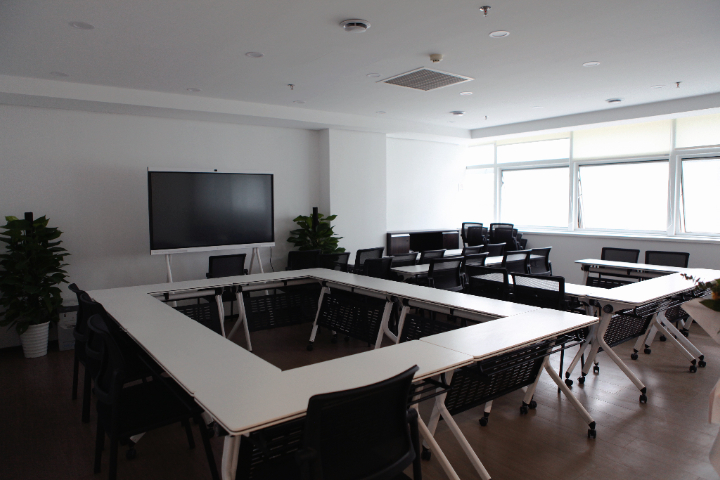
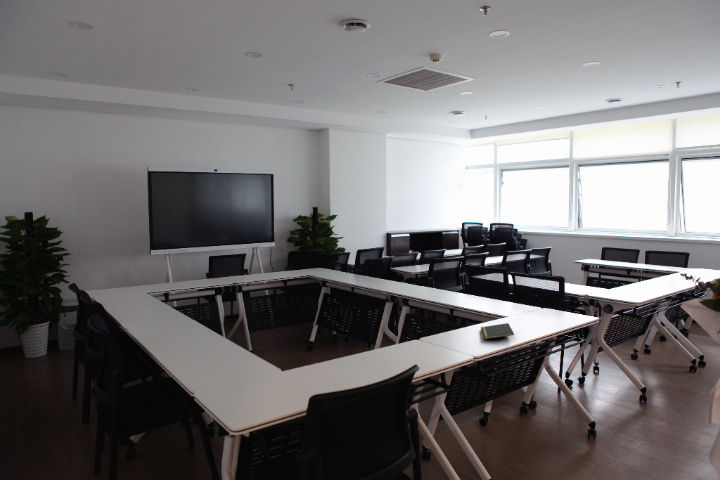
+ notepad (496, 331)
